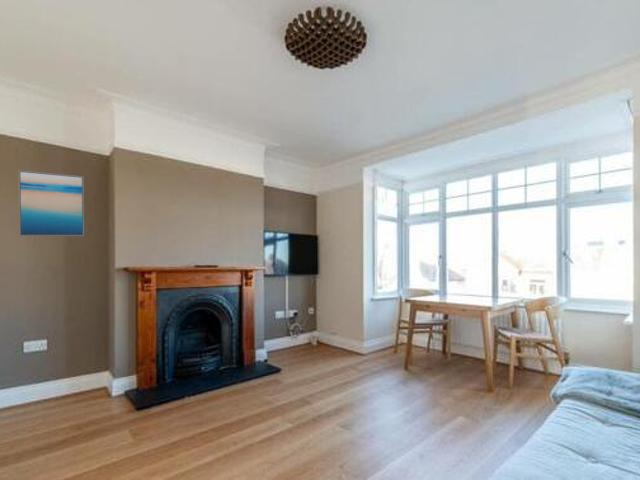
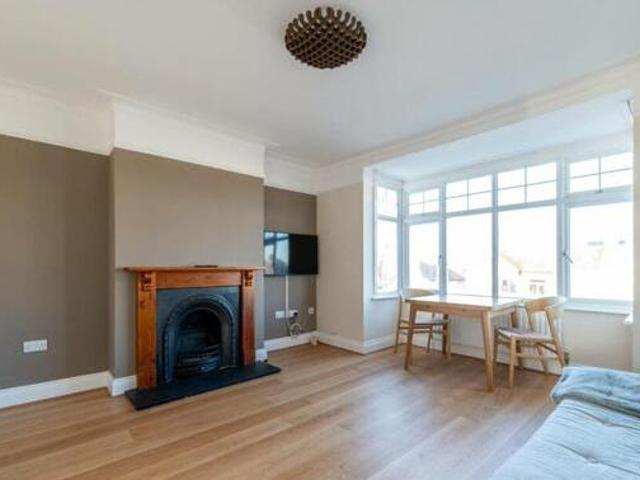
- wall art (52, 204)
